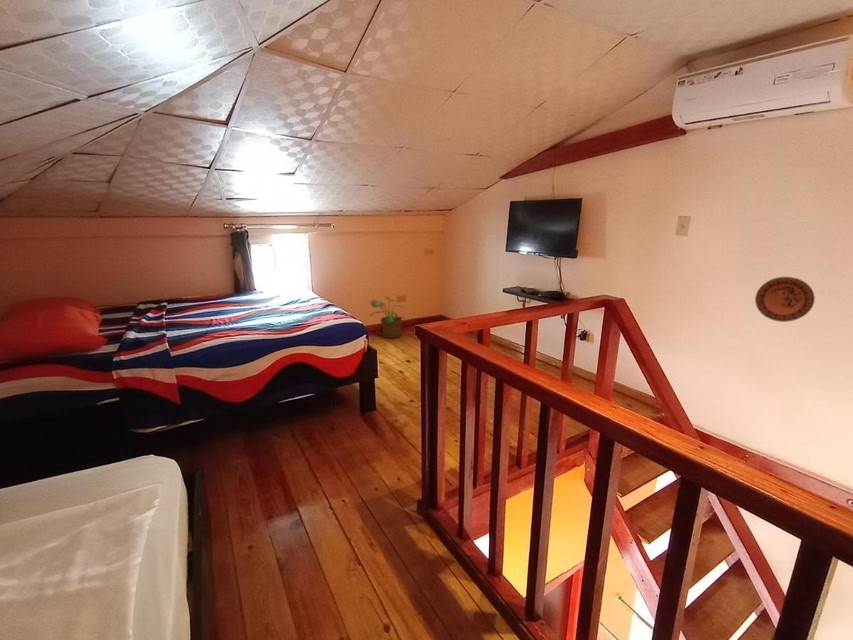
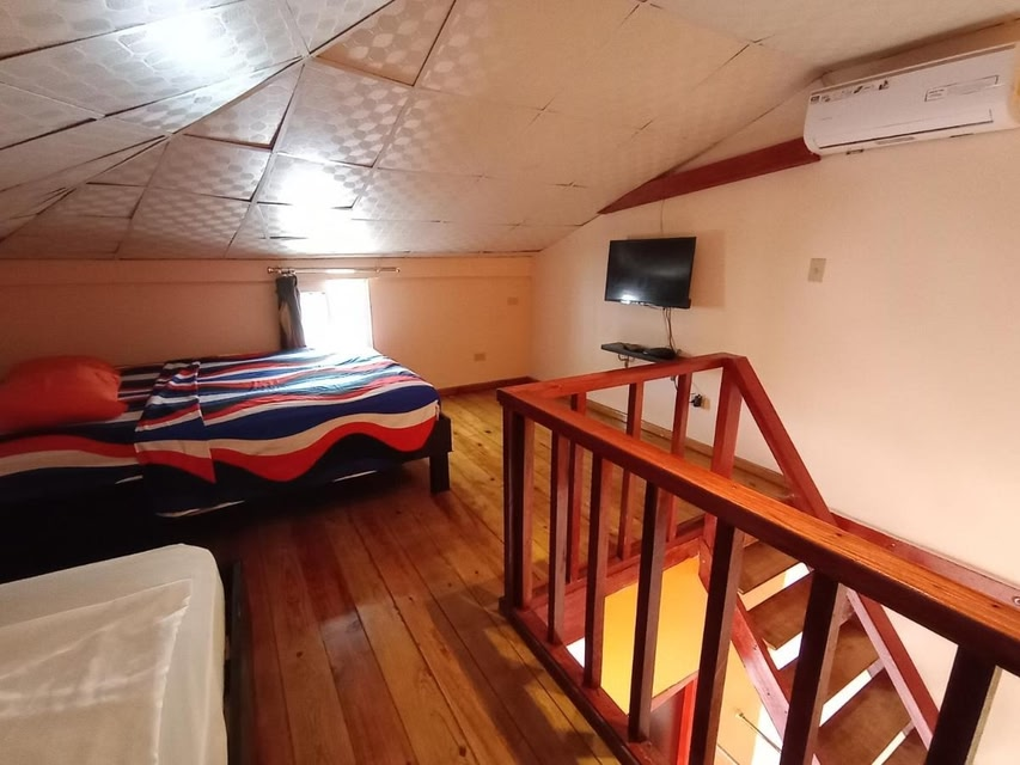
- potted plant (384, 317)
- decorative plate (783, 299)
